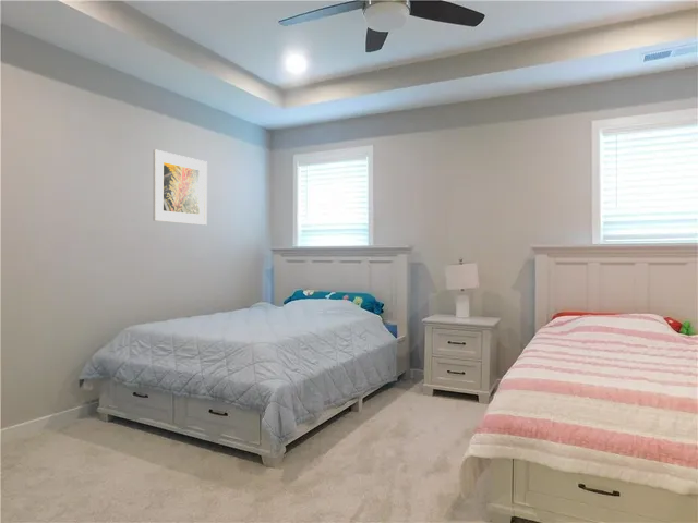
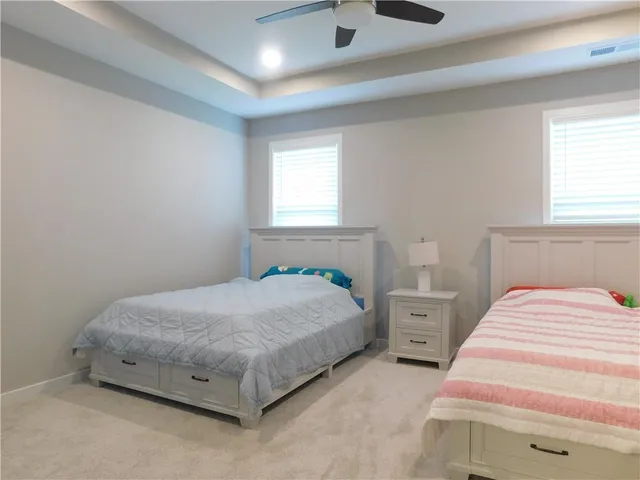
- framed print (181, 190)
